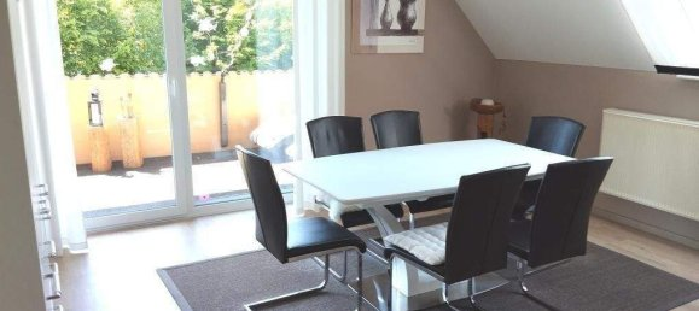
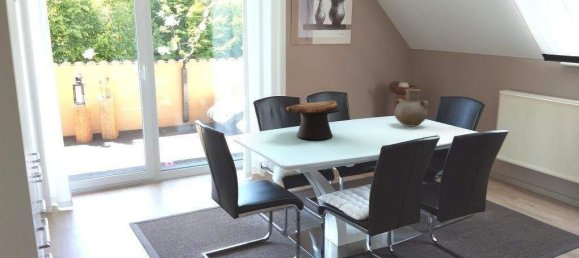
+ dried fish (317, 120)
+ vase (411, 108)
